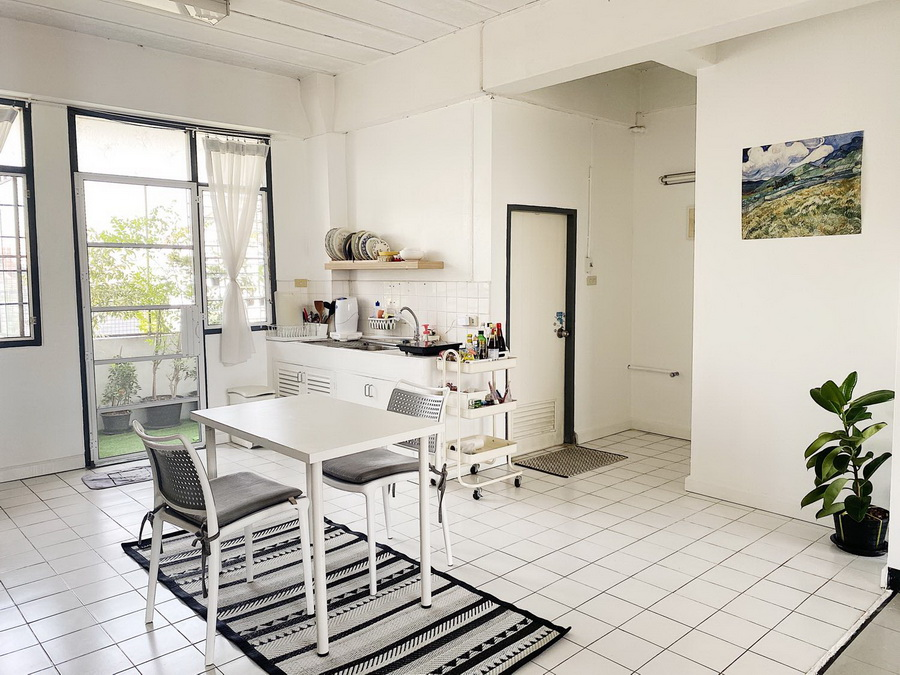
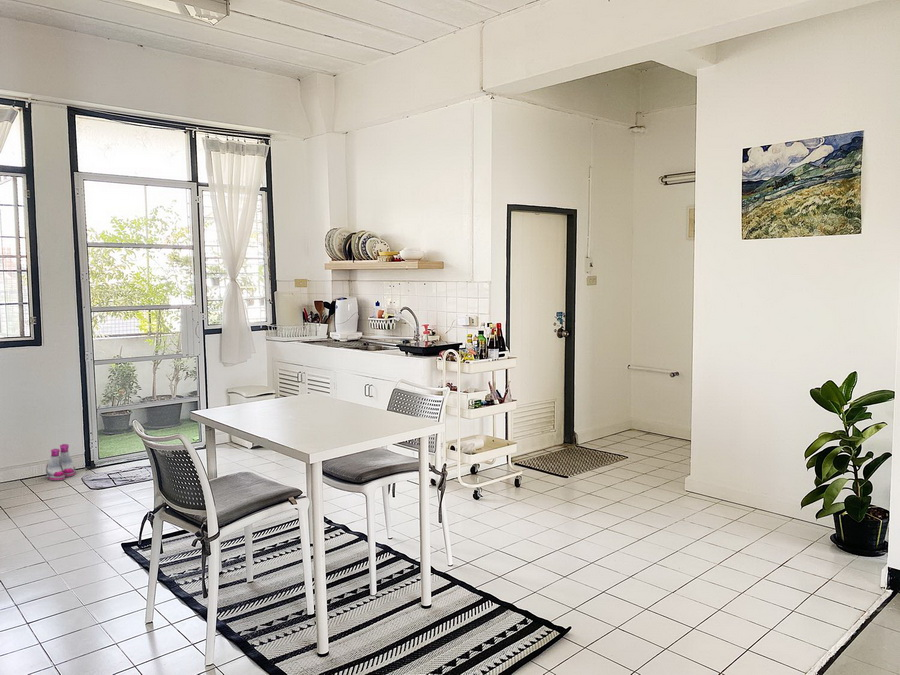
+ boots (60, 460)
